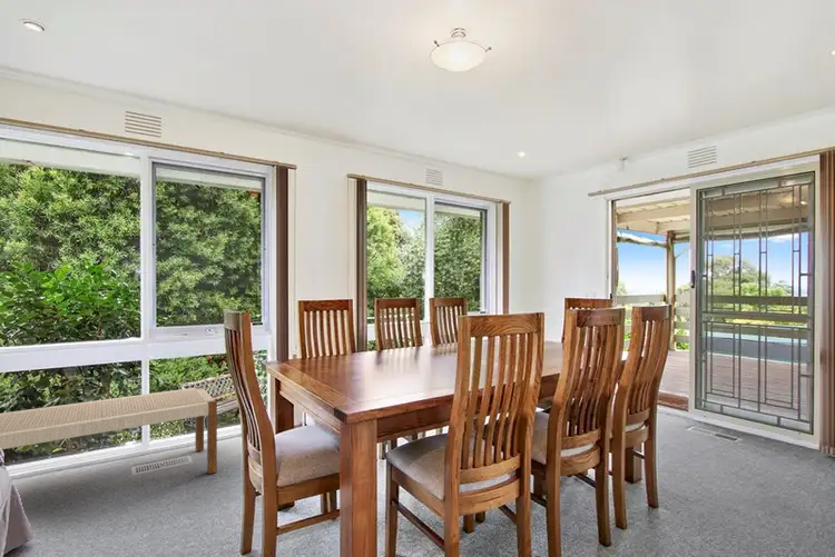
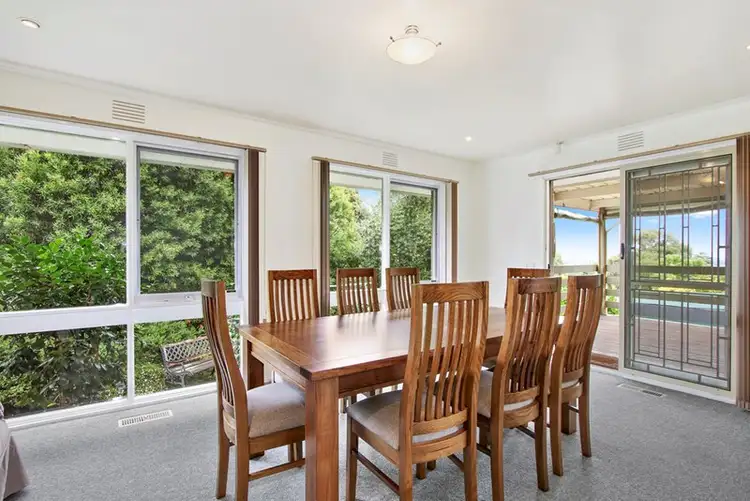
- bench (99, 432)
